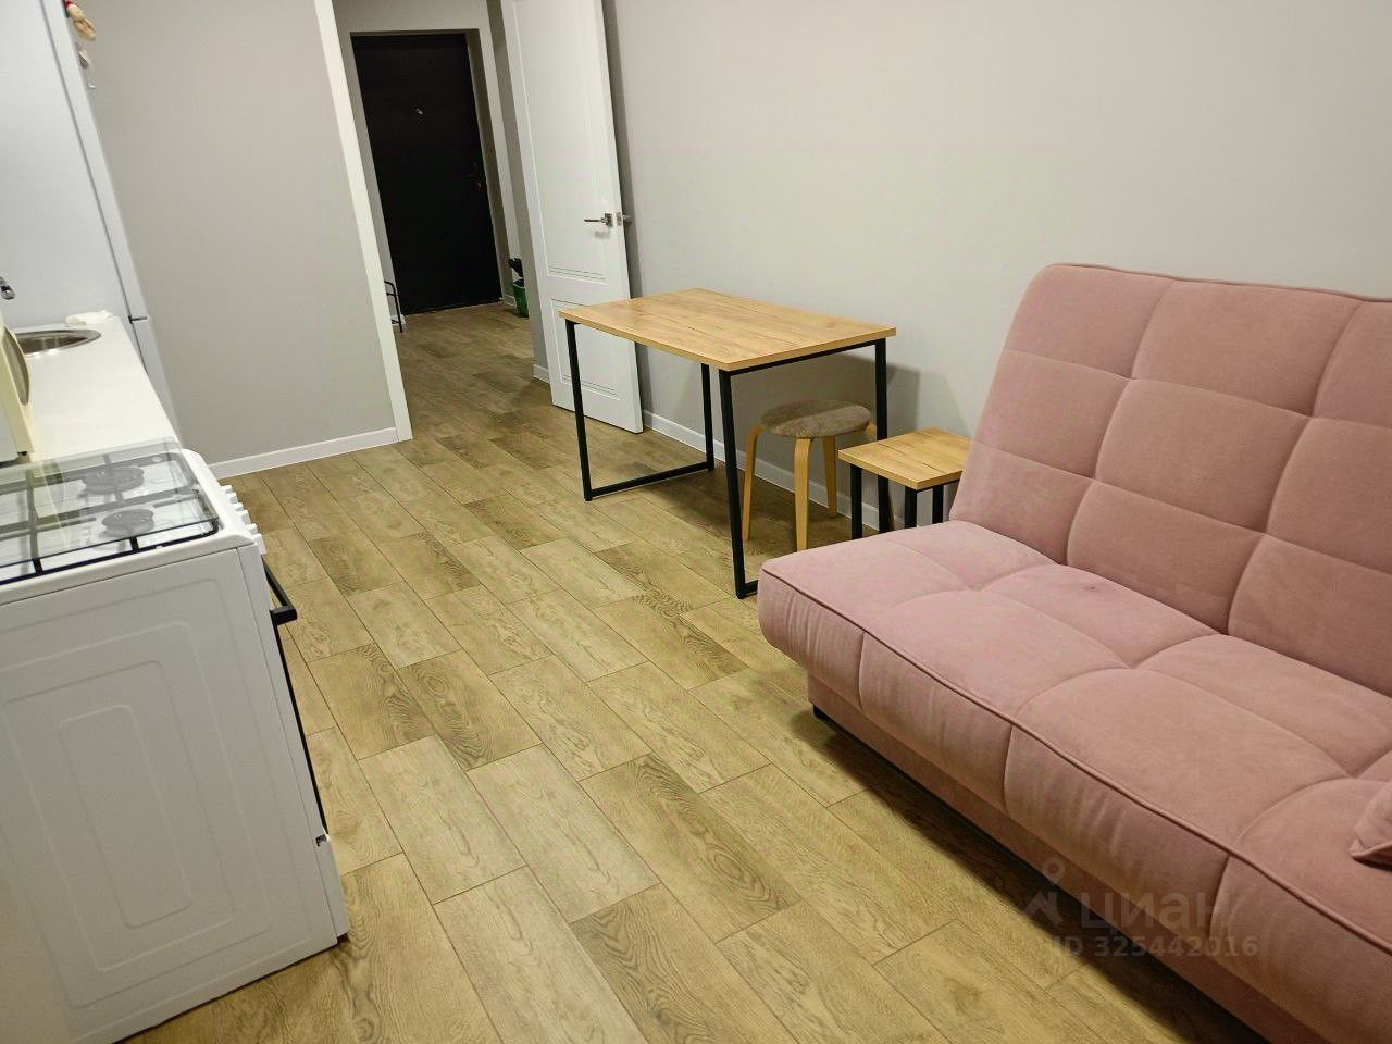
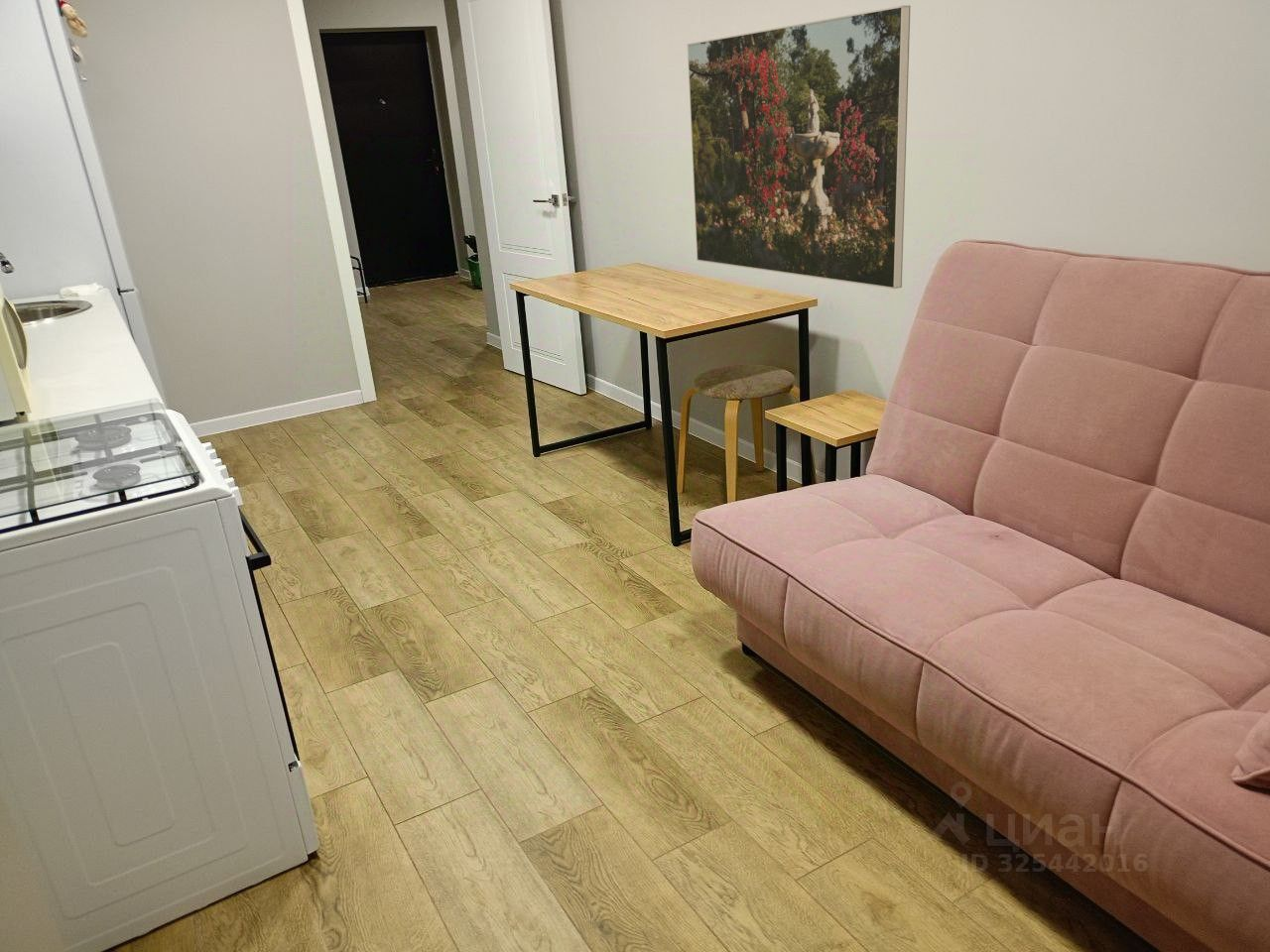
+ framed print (785, 155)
